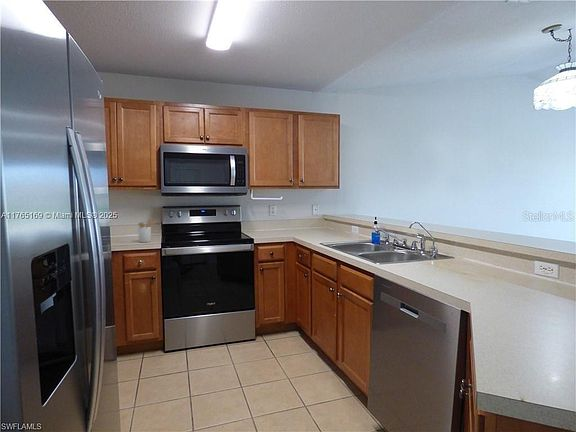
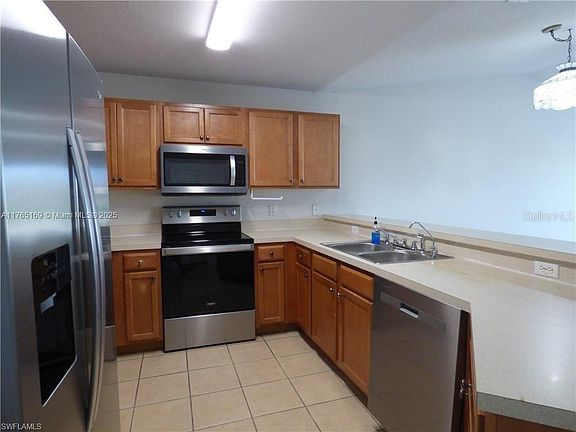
- utensil holder (147, 230)
